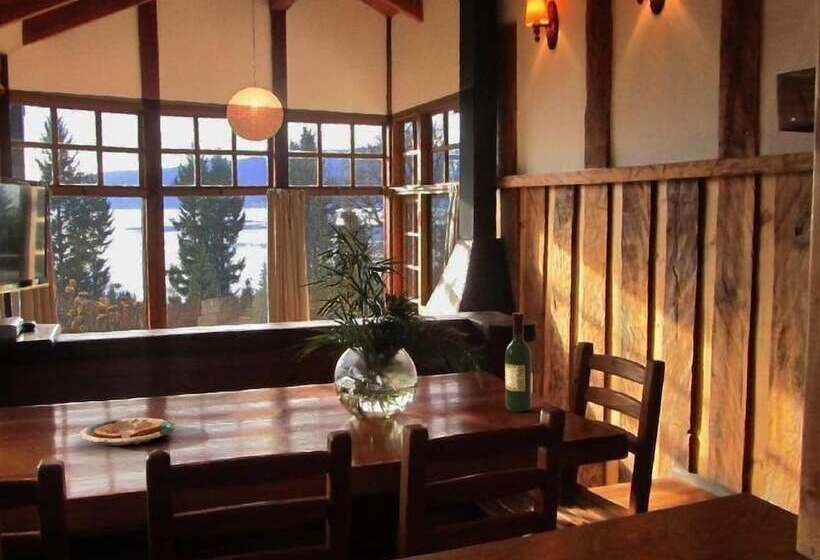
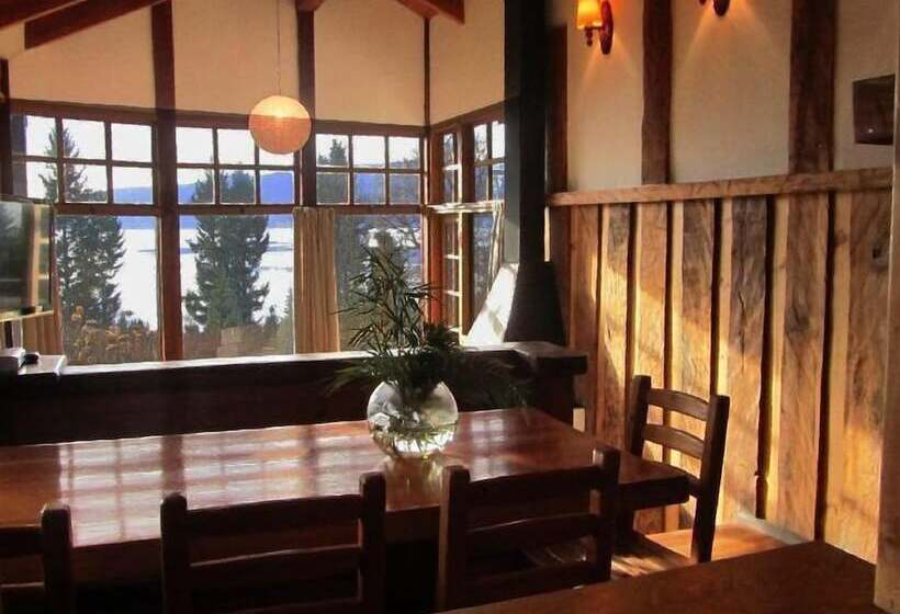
- plate (129, 430)
- wine bottle (518, 361)
